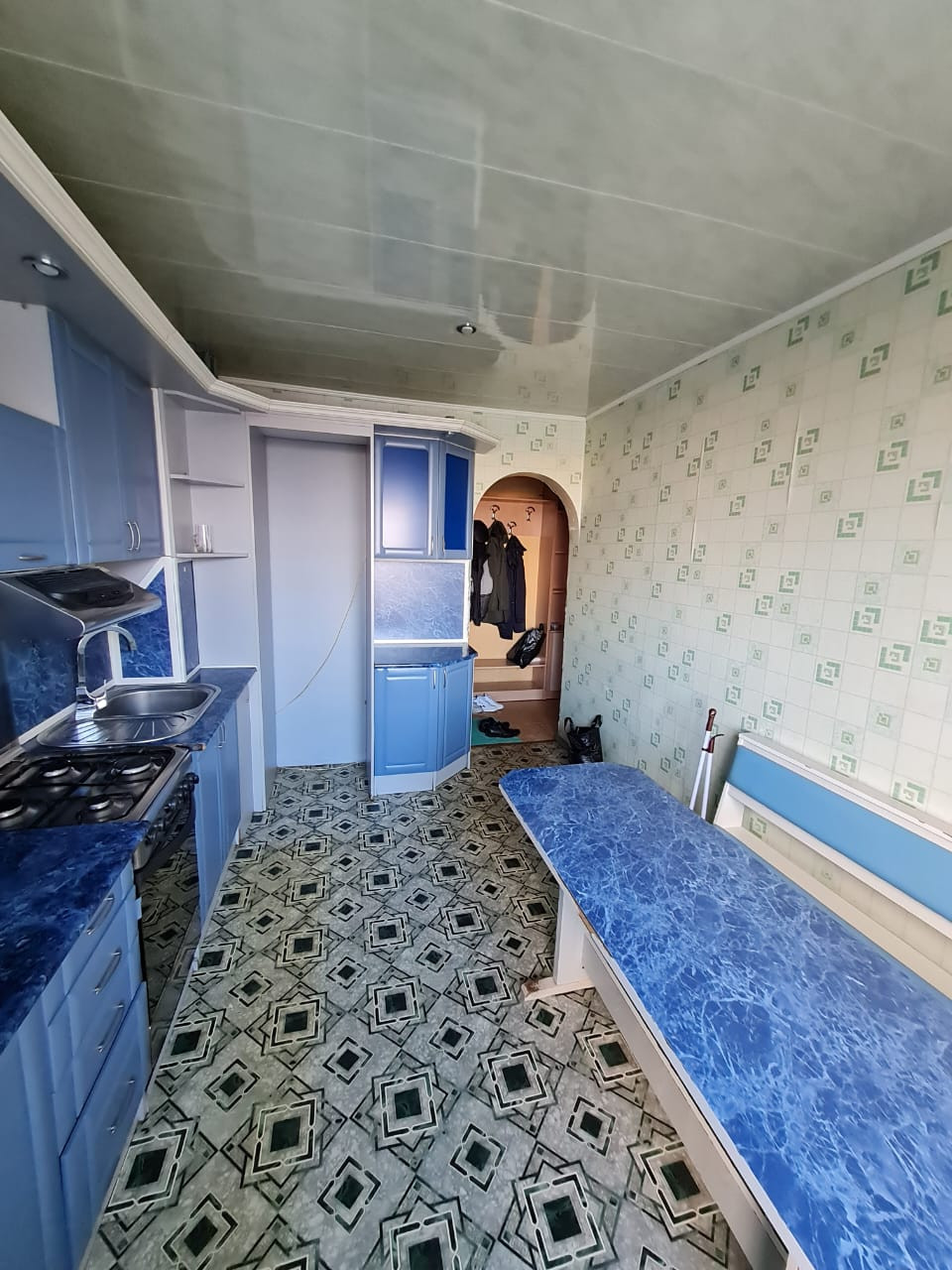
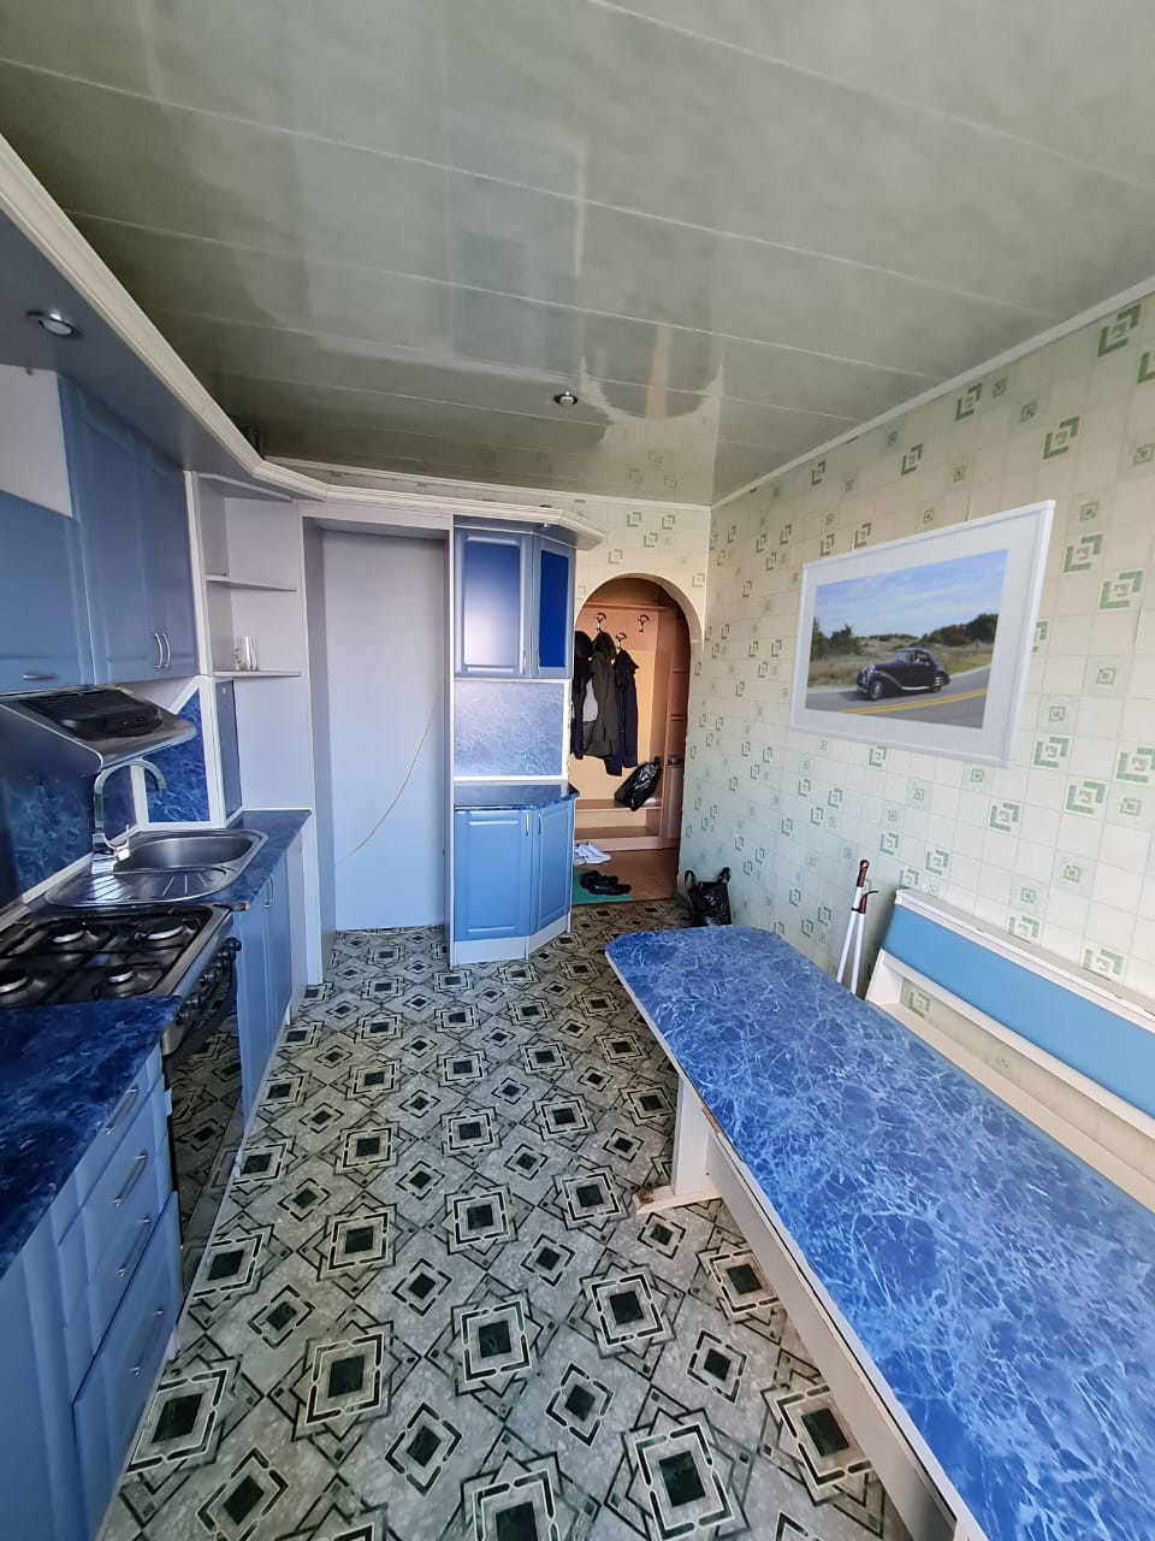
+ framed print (886, 646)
